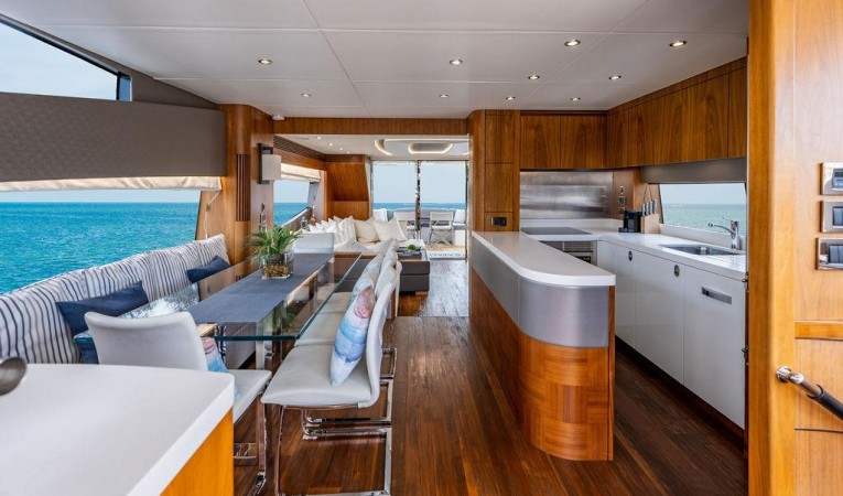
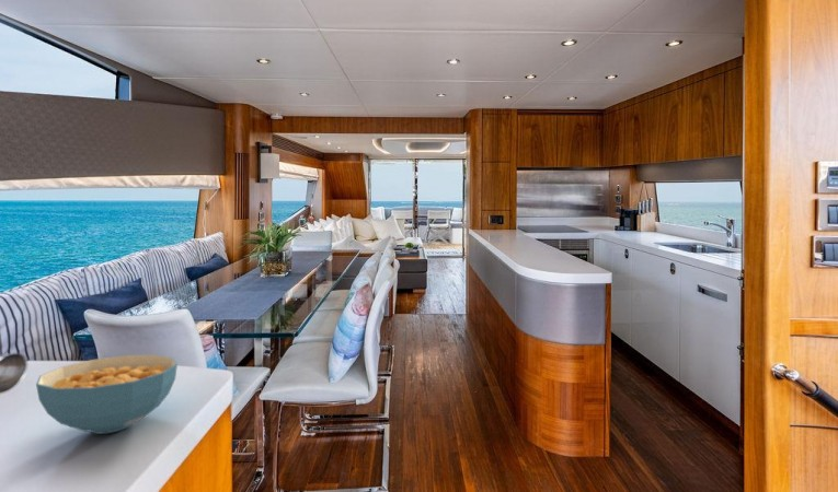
+ cereal bowl (112, 398)
